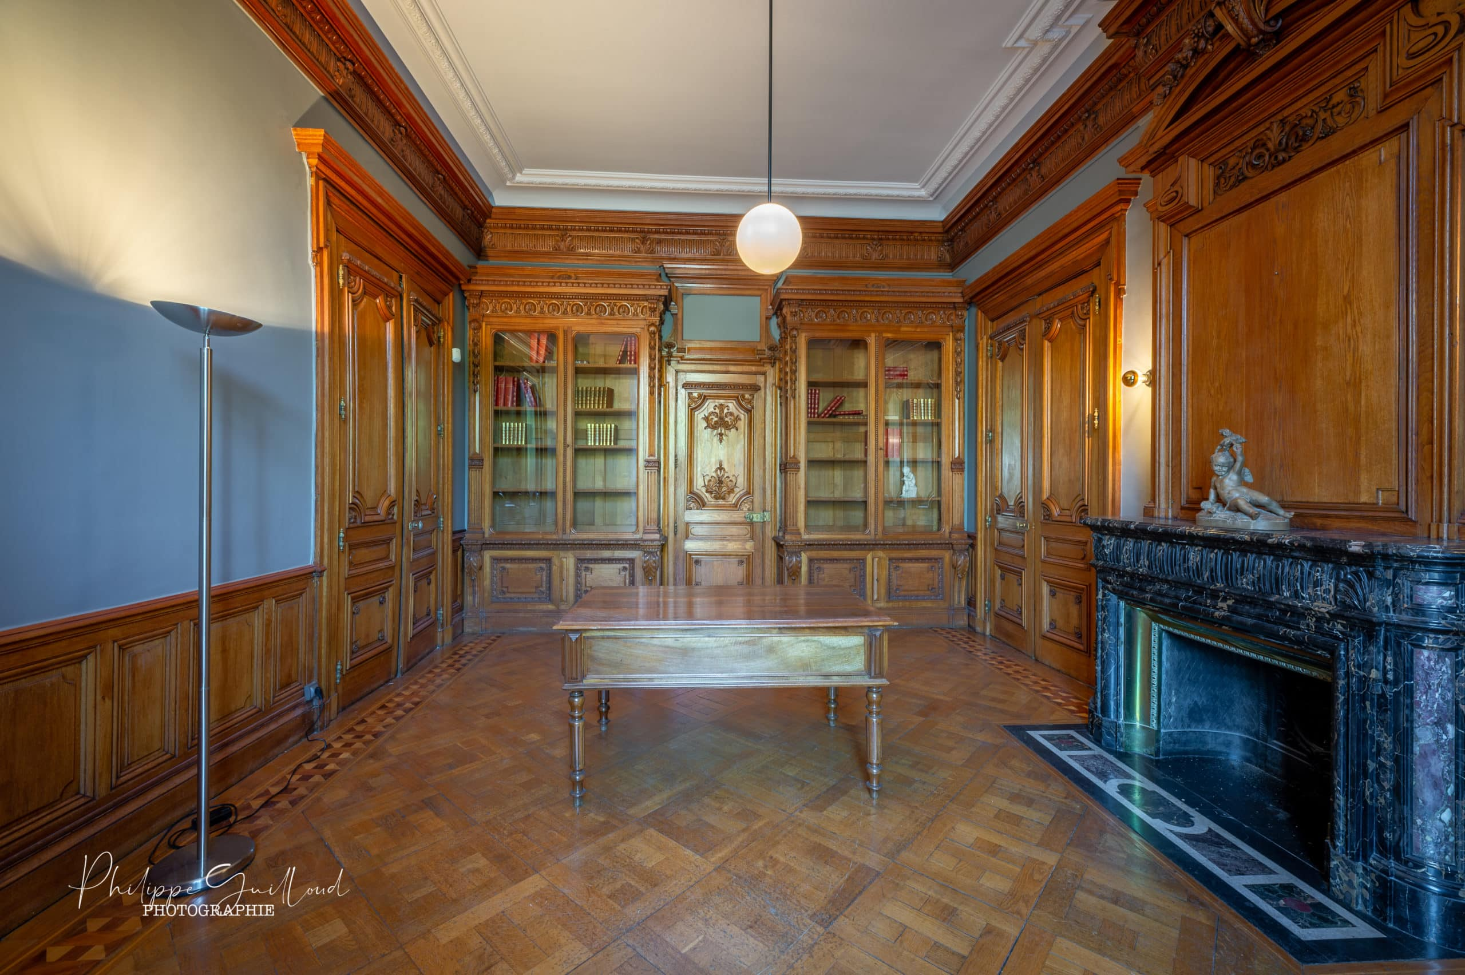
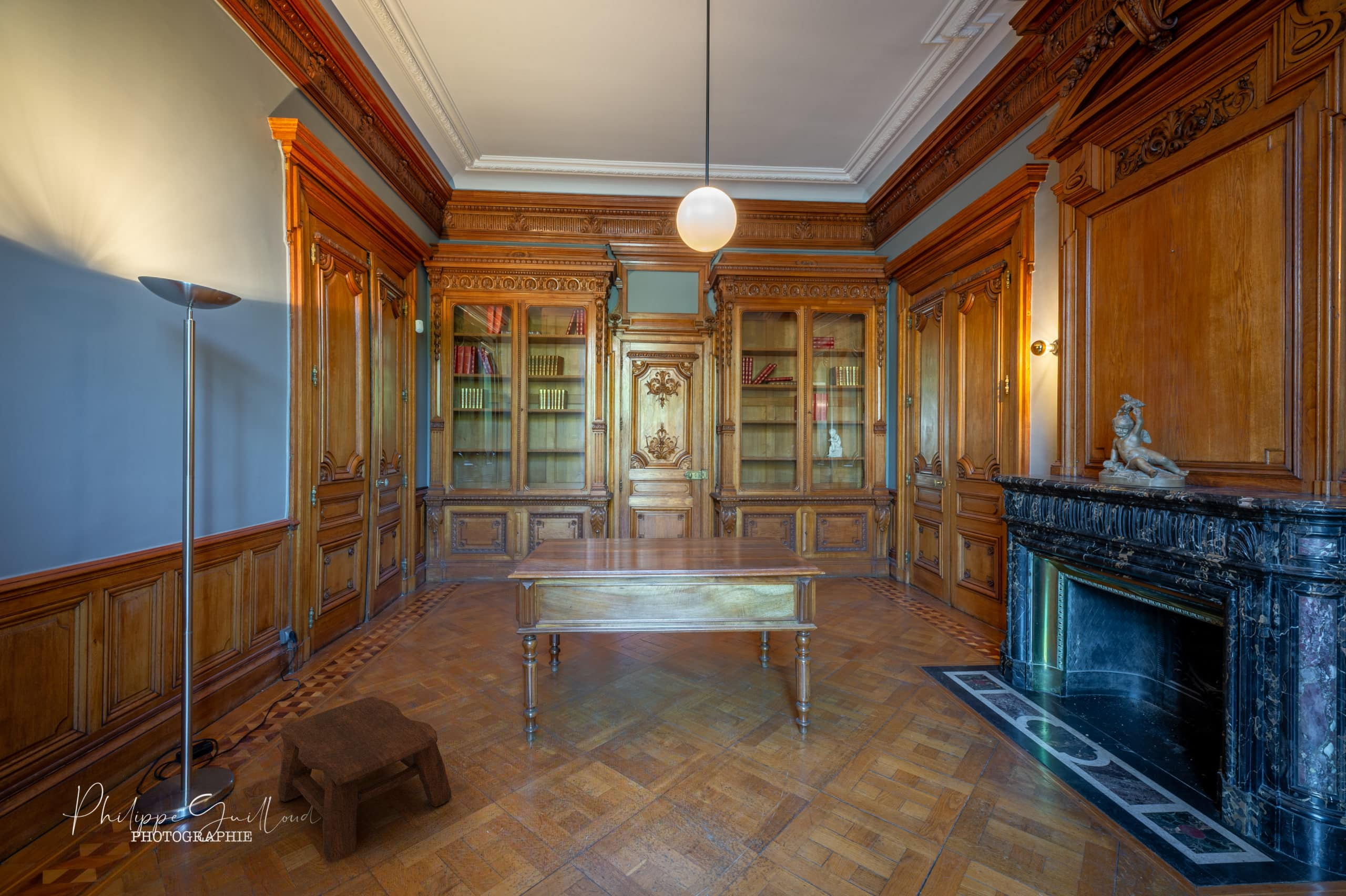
+ stool (365, 763)
